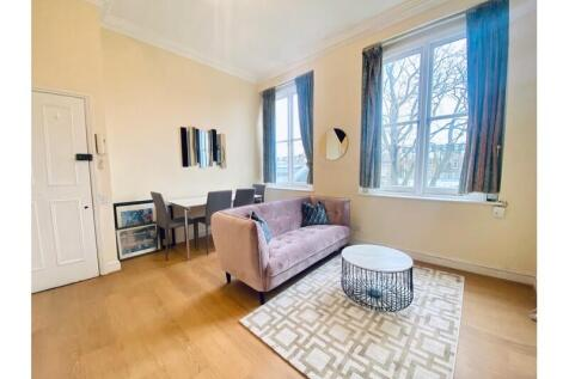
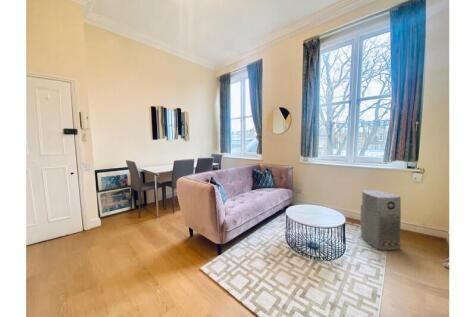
+ air purifier (378, 217)
